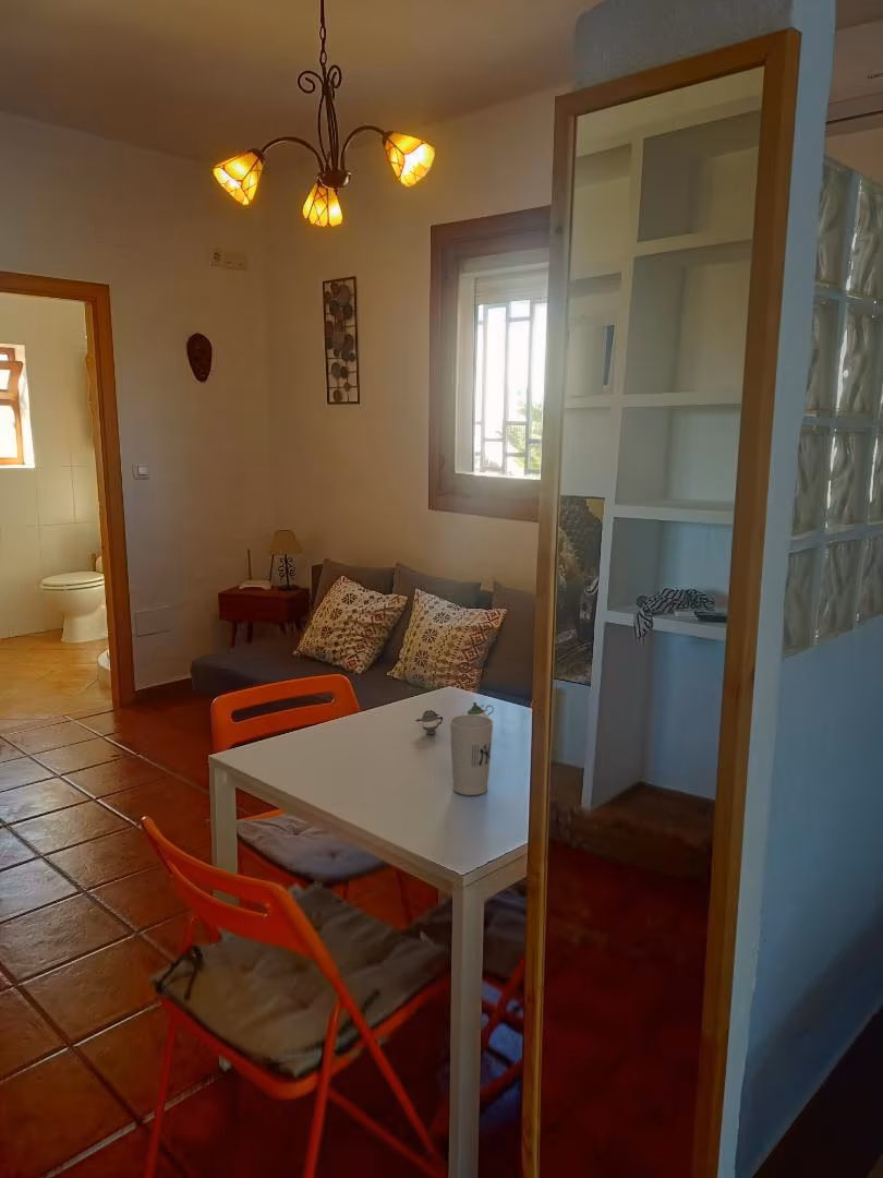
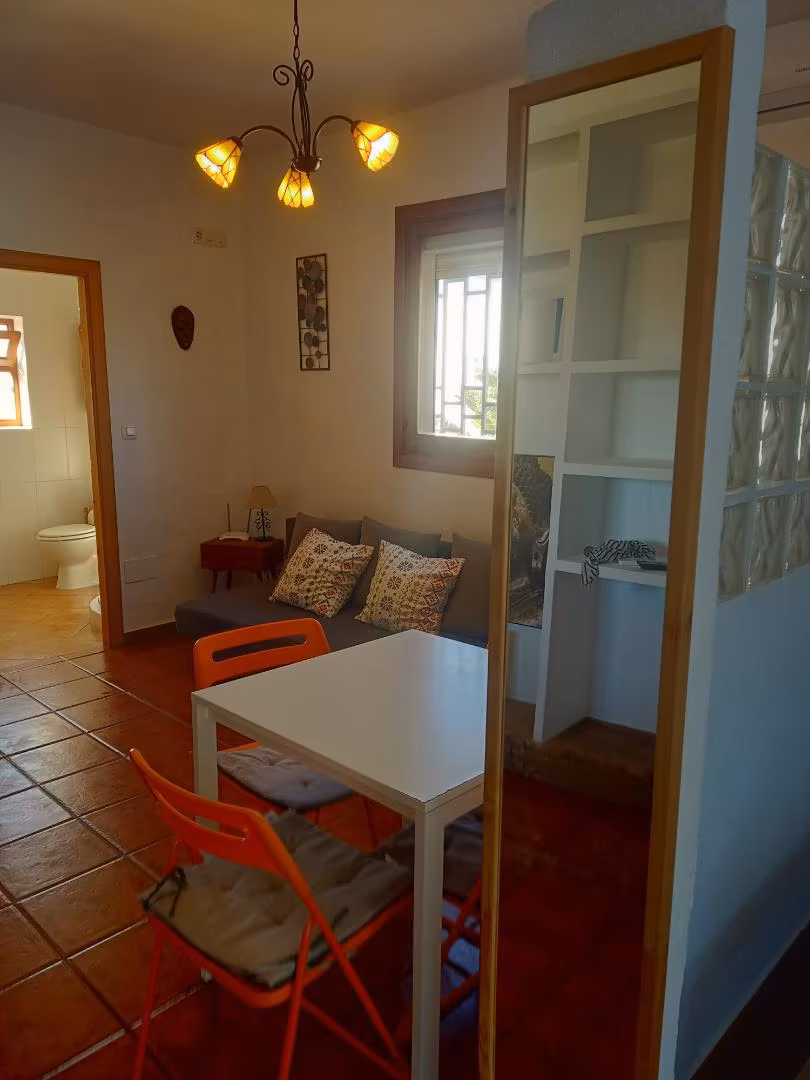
- cup (471, 755)
- teapot (463, 714)
